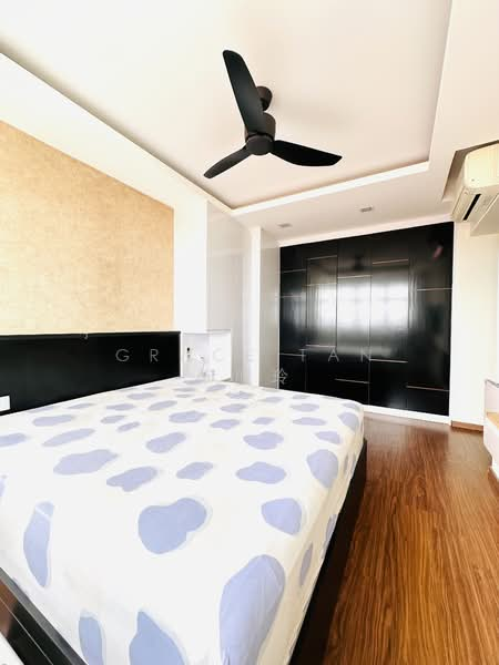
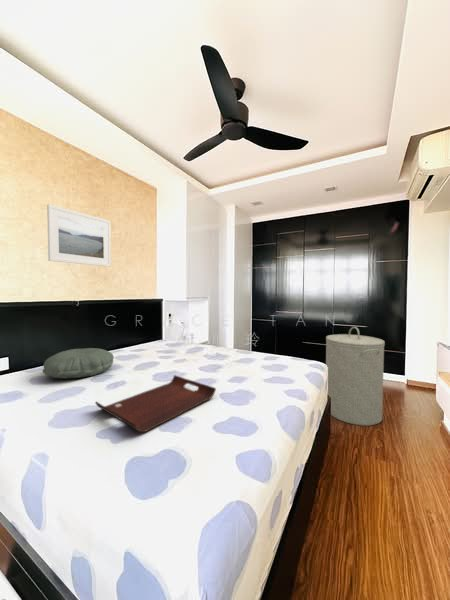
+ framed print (82, 238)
+ pillow (80, 361)
+ serving tray (159, 398)
+ laundry hamper (353, 369)
